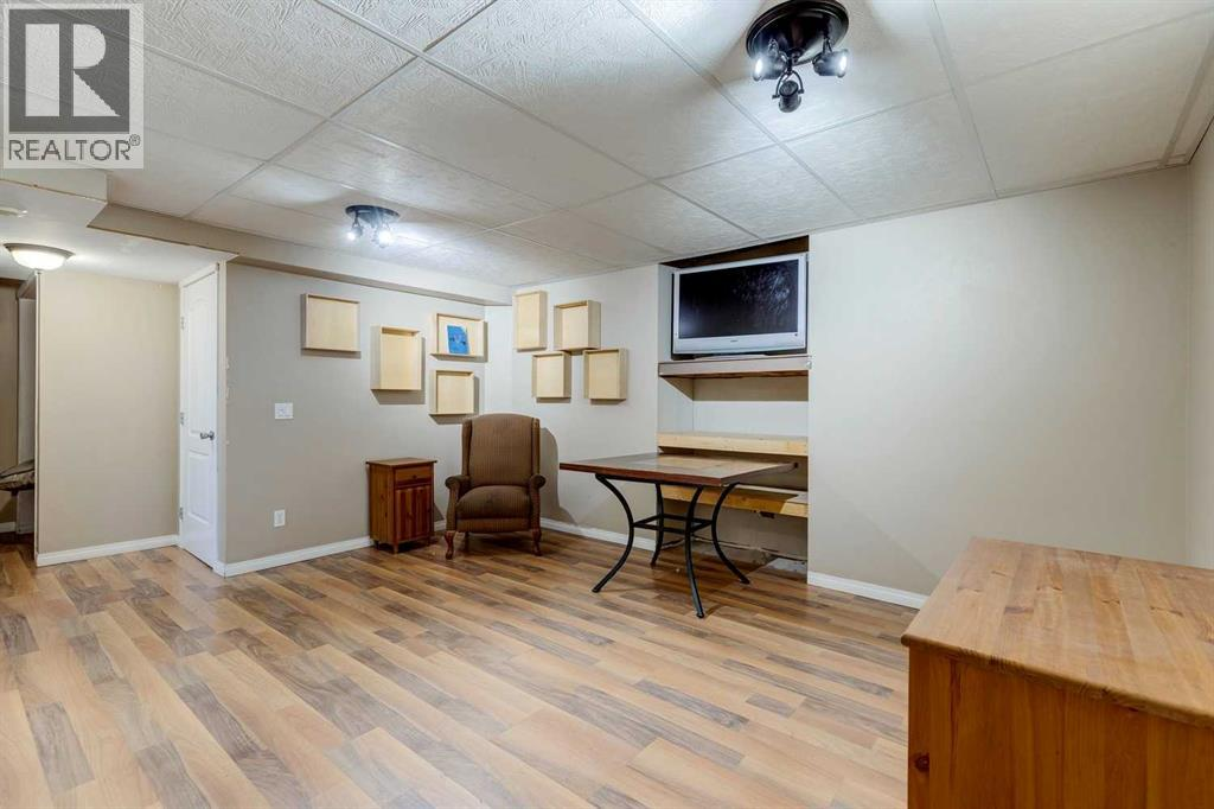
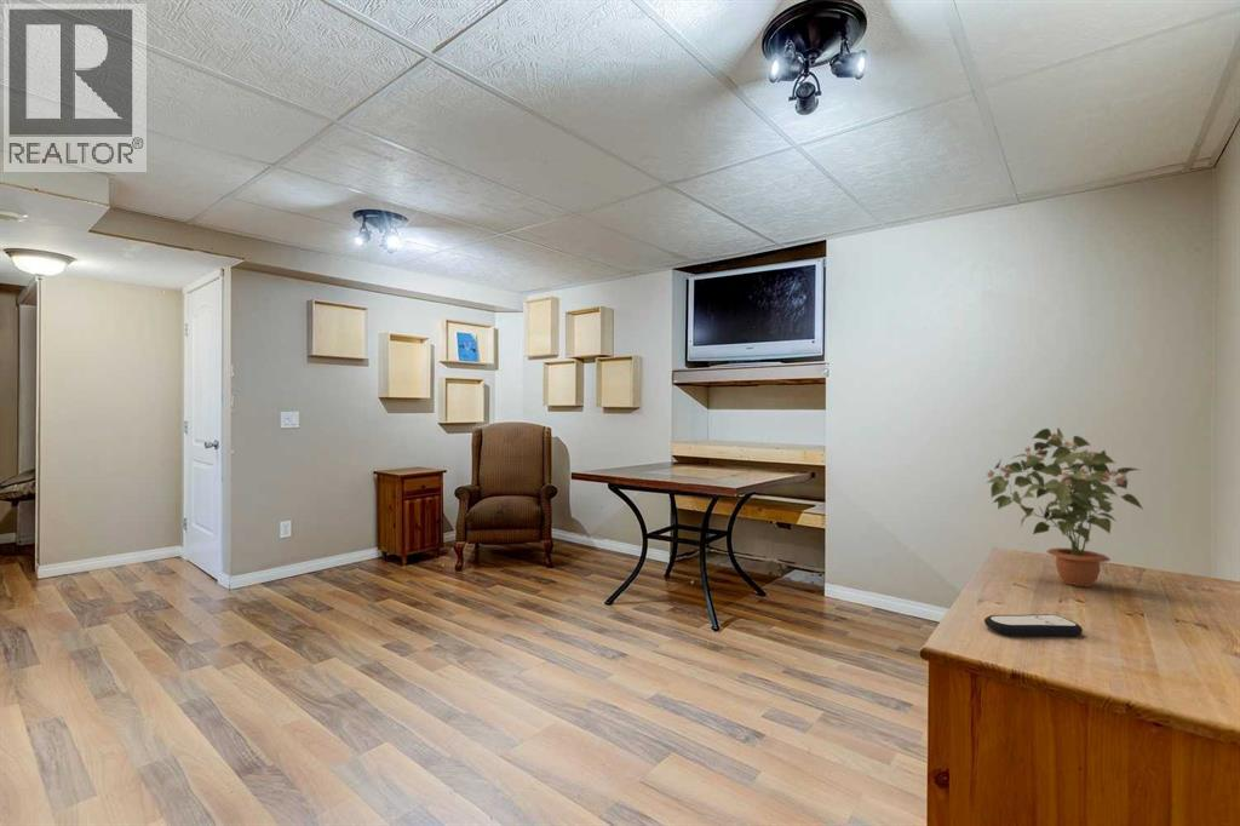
+ remote control (1031, 624)
+ potted plant (1077, 505)
